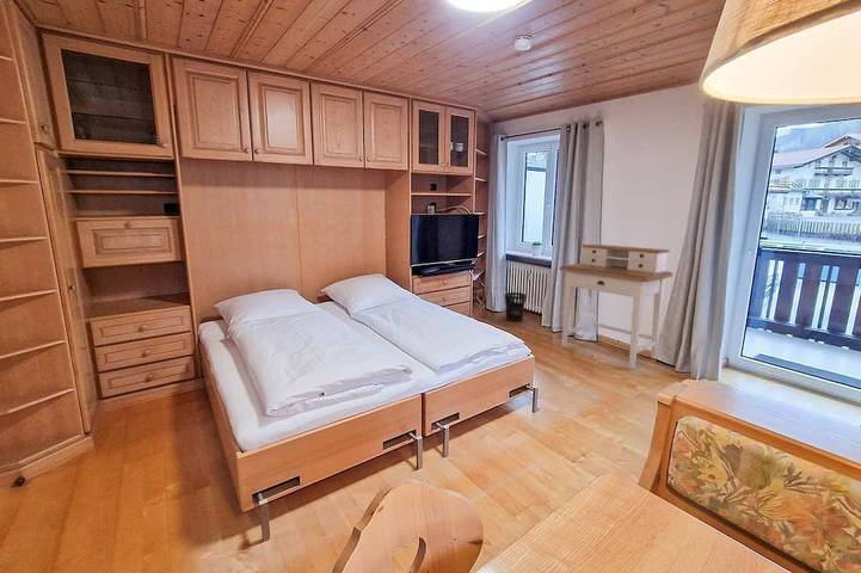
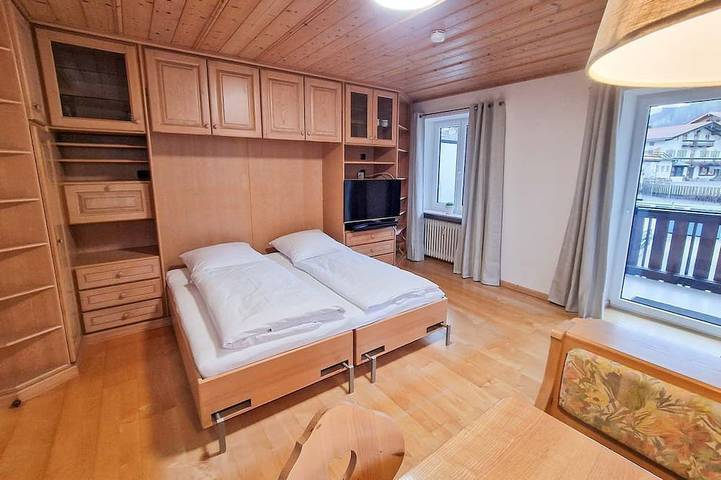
- wastebasket (515, 307)
- desk (610, 292)
